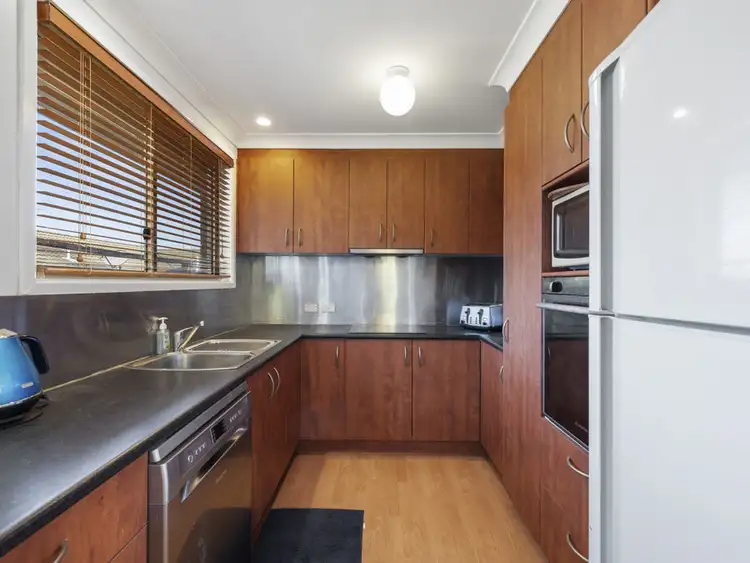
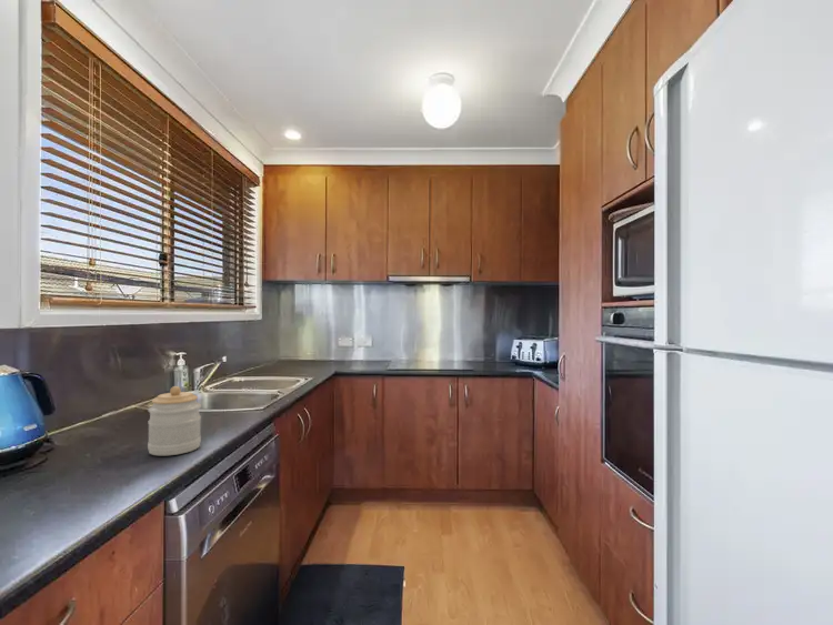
+ jar (174, 417)
